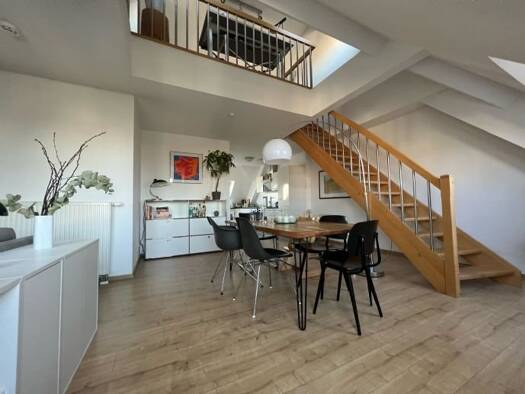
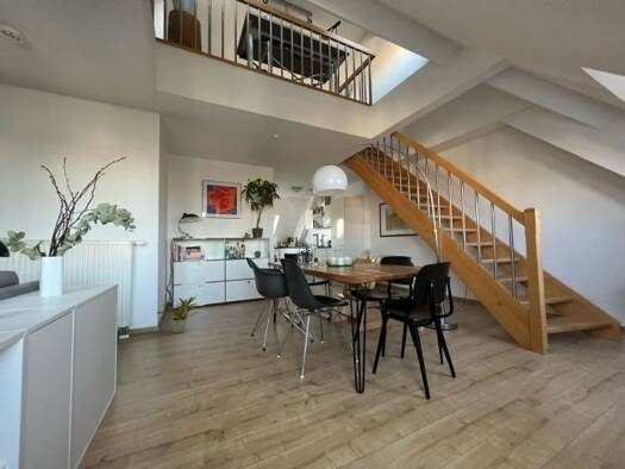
+ potted plant (181, 313)
